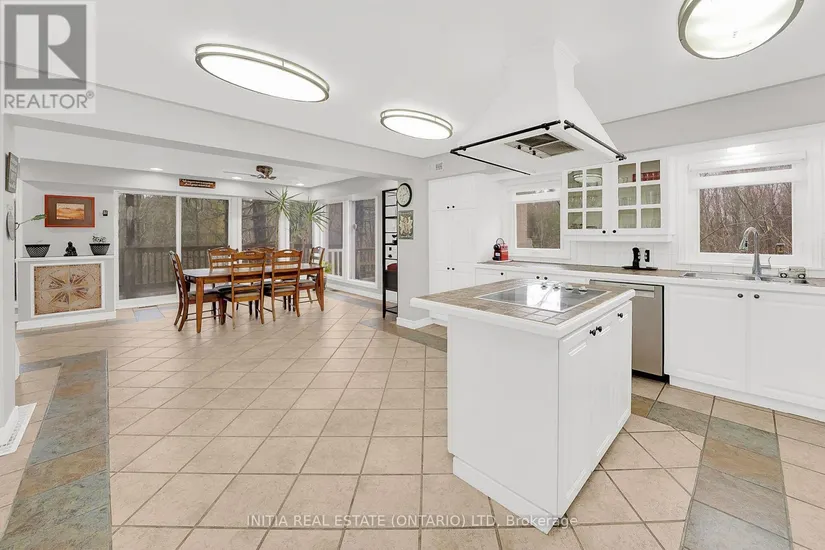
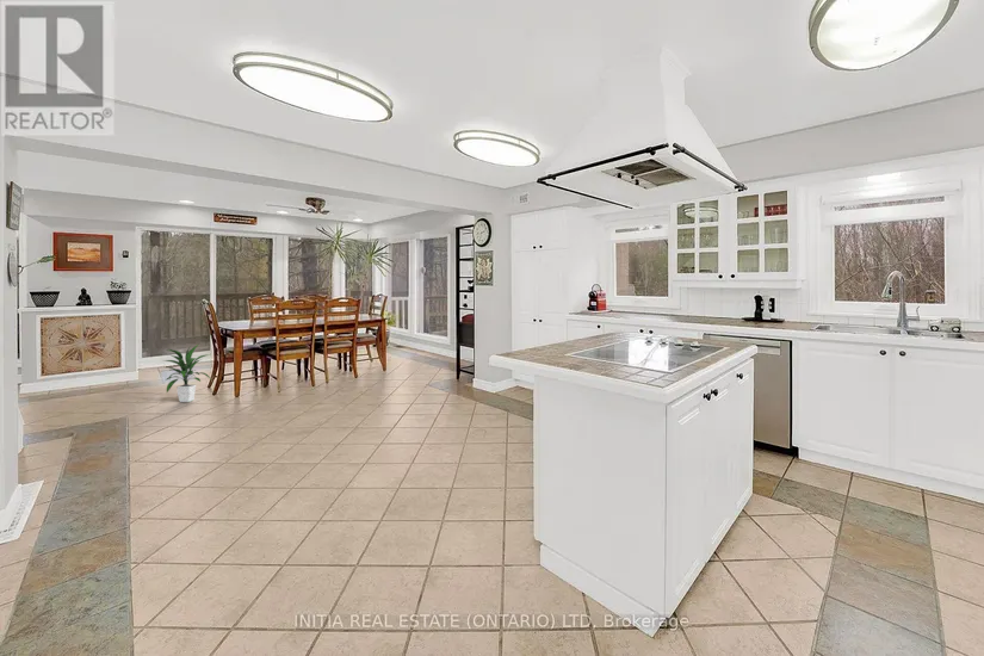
+ indoor plant (184, 372)
